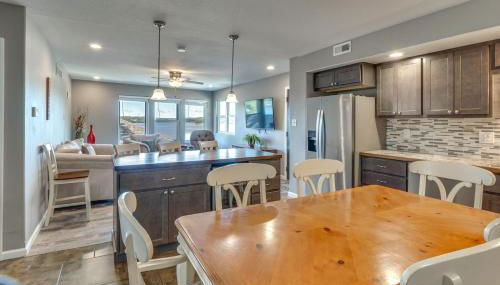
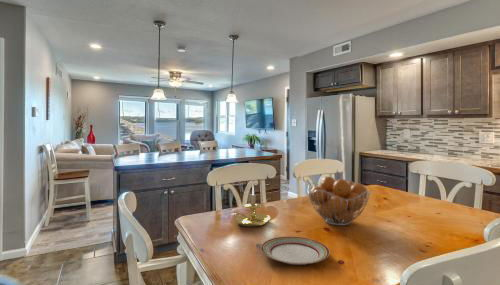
+ candle holder (250, 203)
+ plate (294, 251)
+ fruit basket (337, 199)
